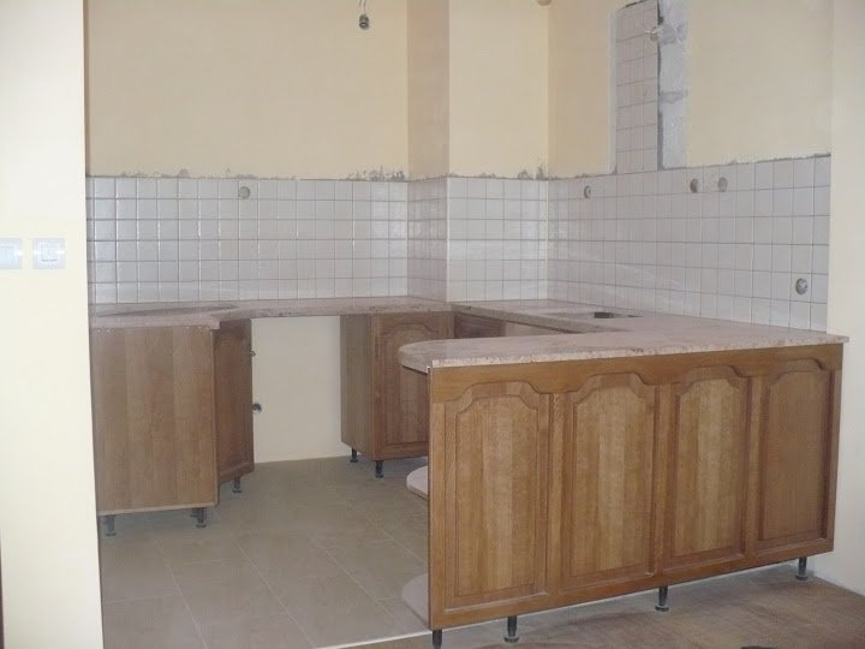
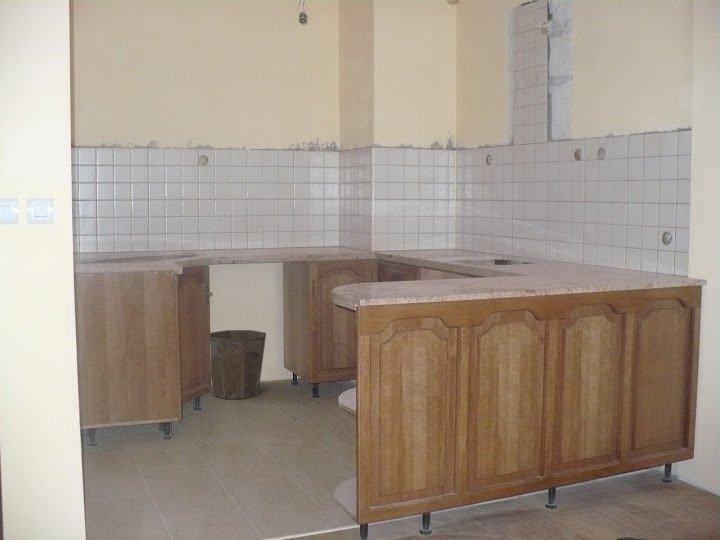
+ waste bin (236, 364)
